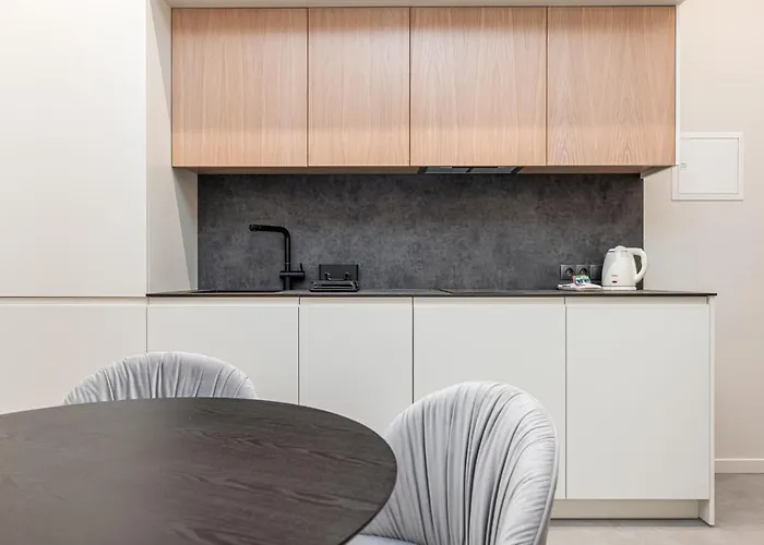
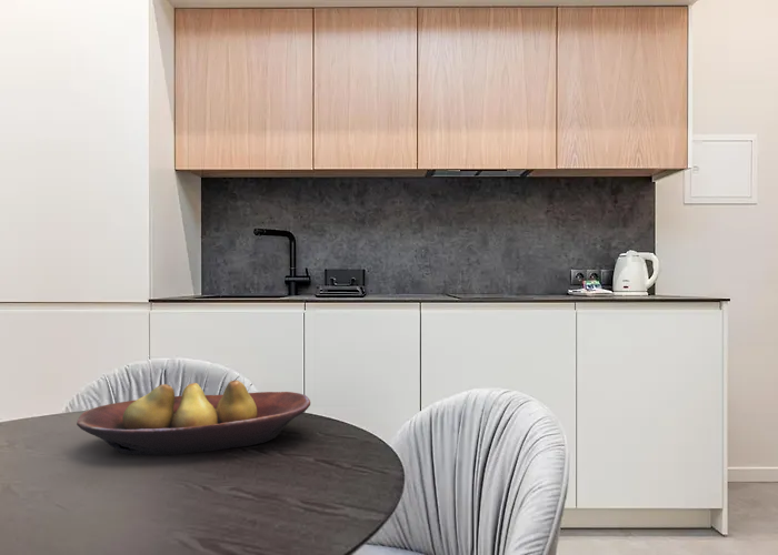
+ fruit bowl (201, 411)
